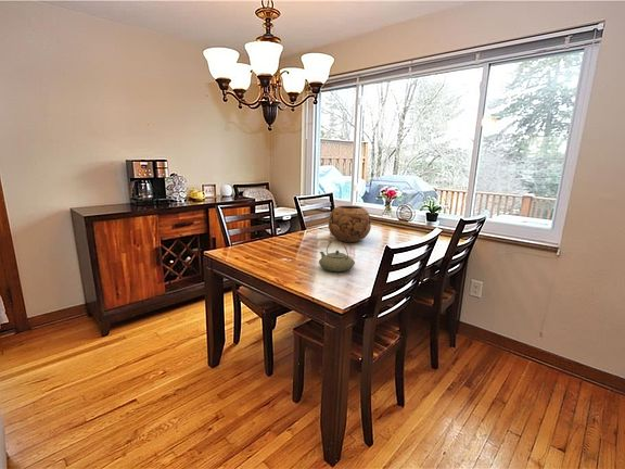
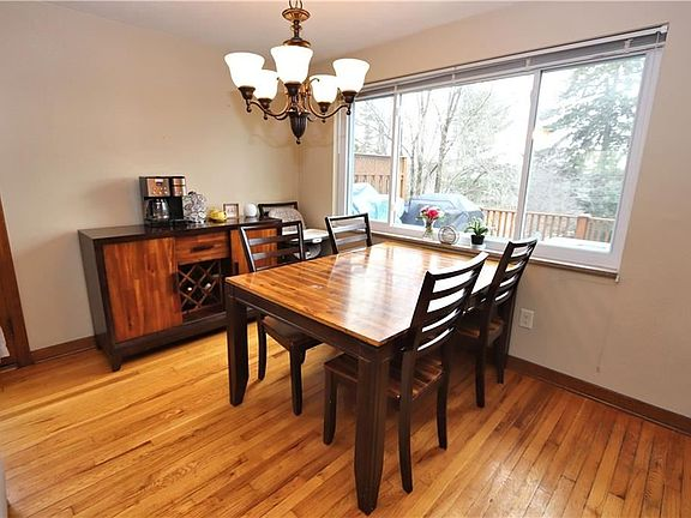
- decorative bowl (349, 224)
- teapot (334, 254)
